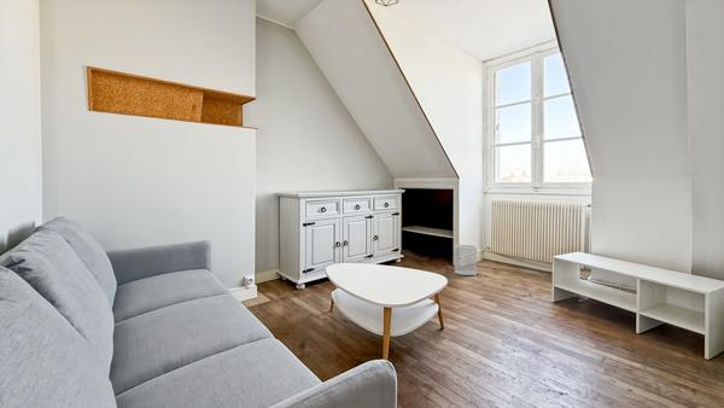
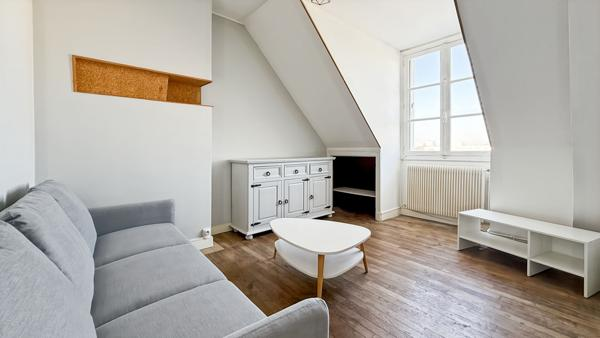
- wastebasket (465, 260)
